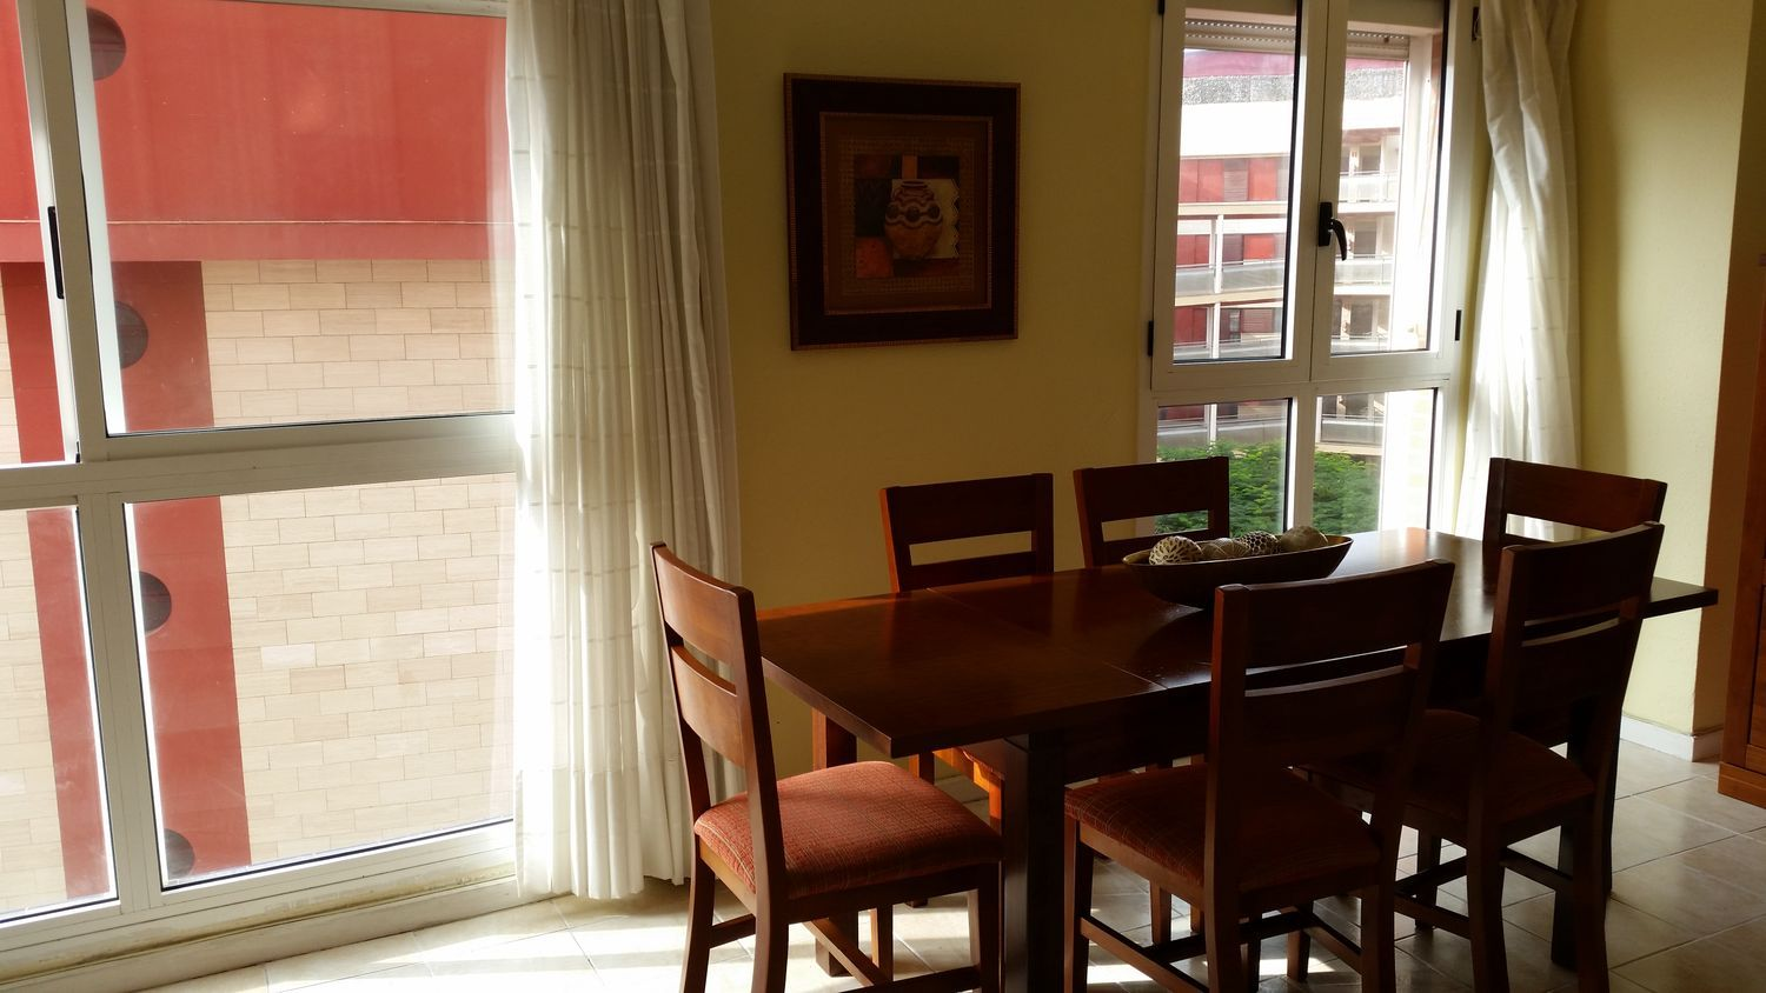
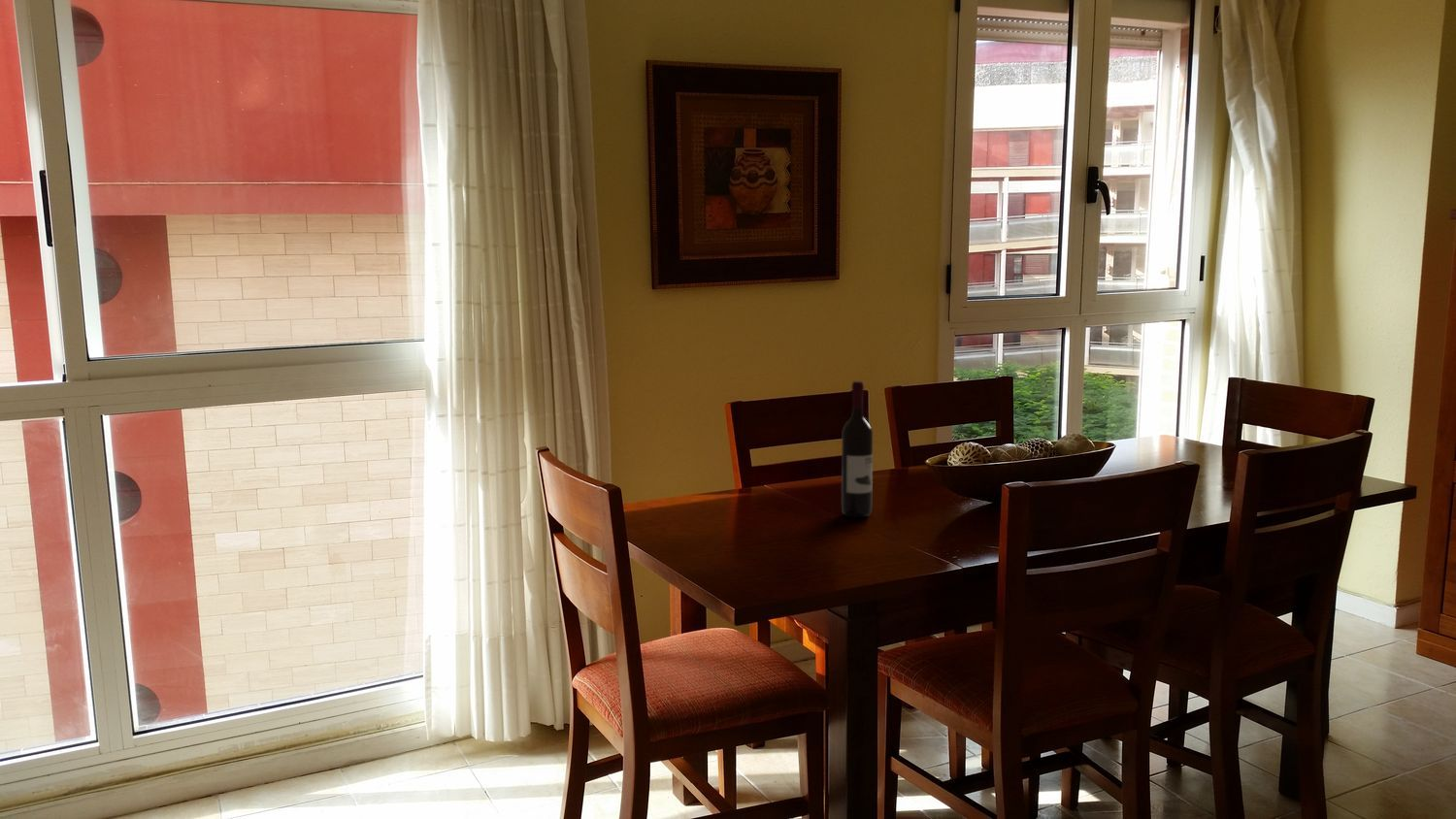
+ wine bottle (857, 448)
